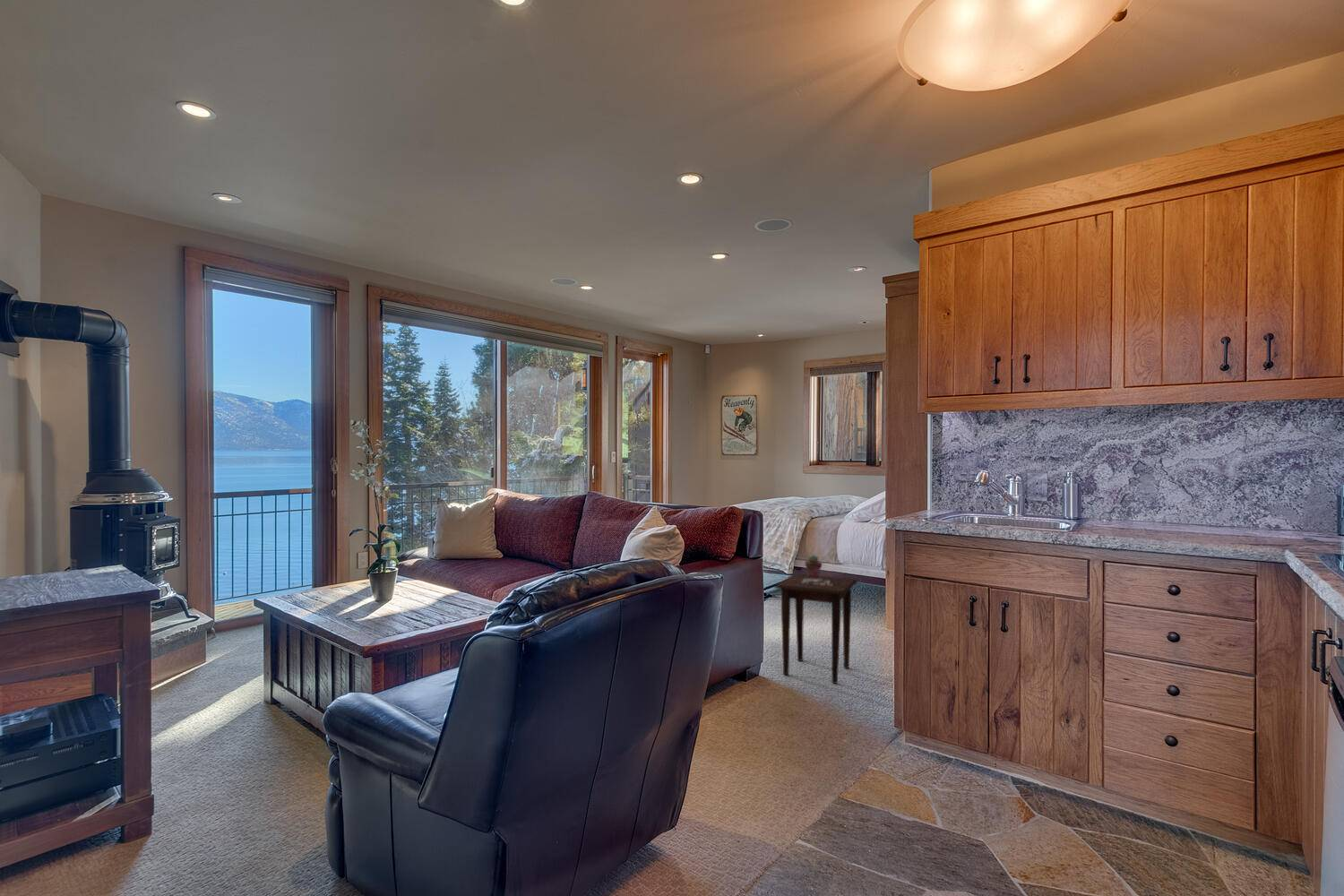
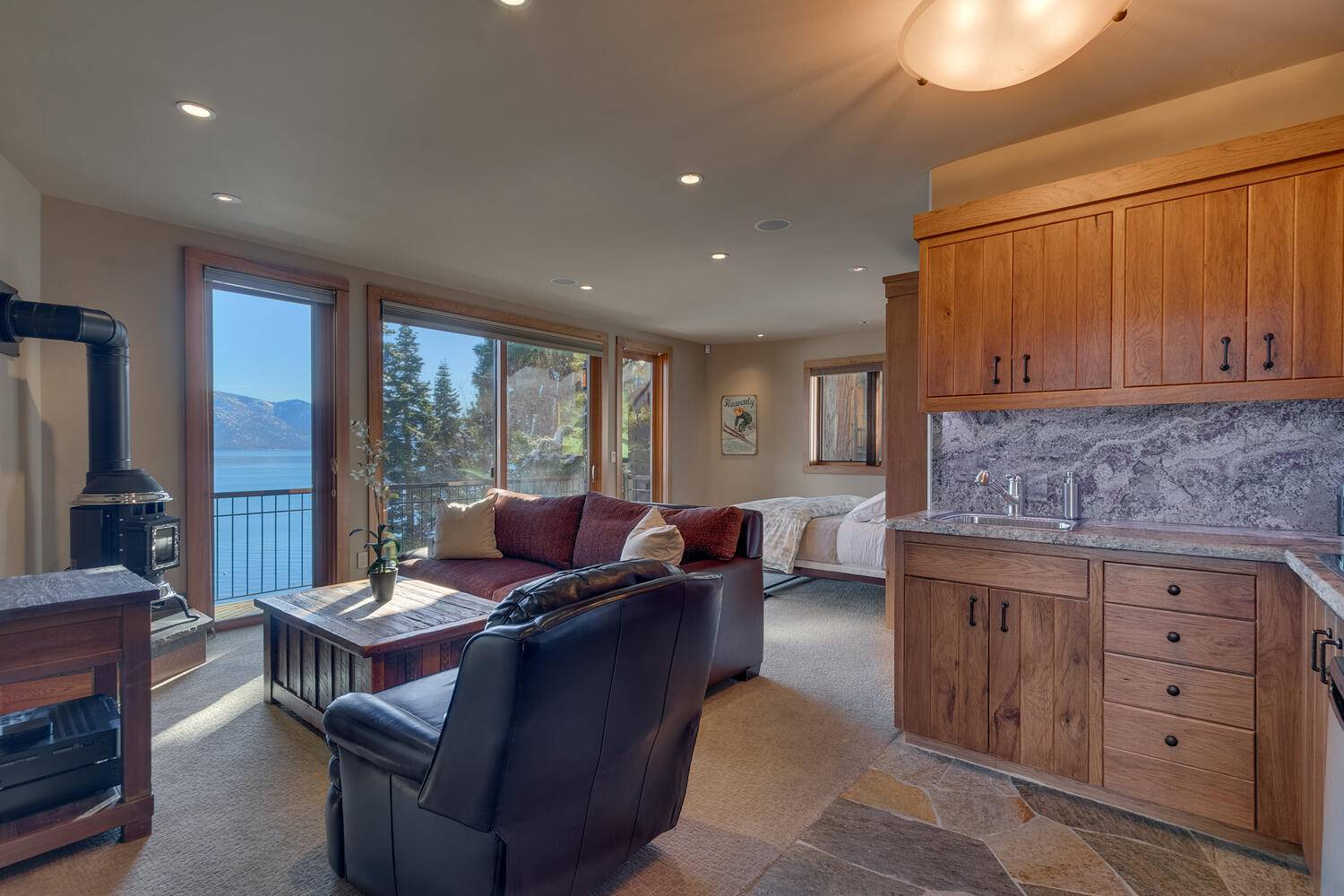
- potted succulent (813, 568)
- side table (803, 620)
